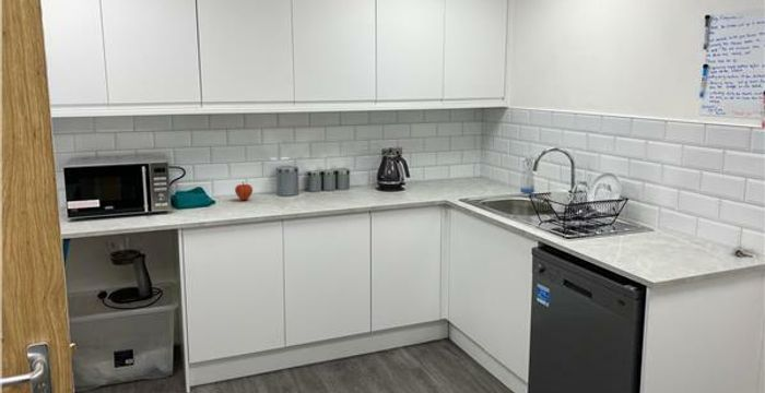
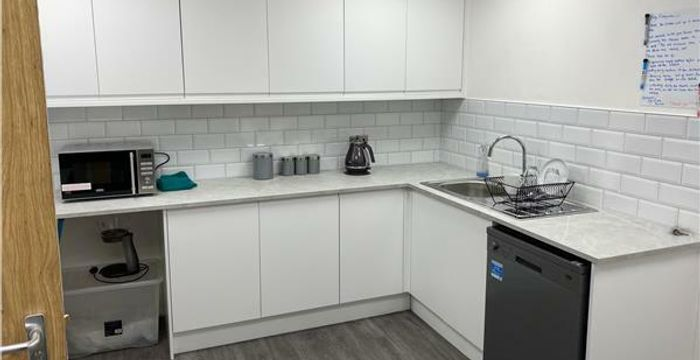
- fruit (244, 190)
